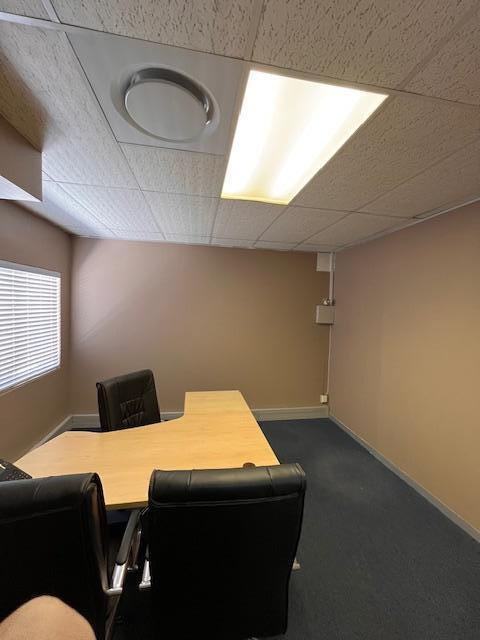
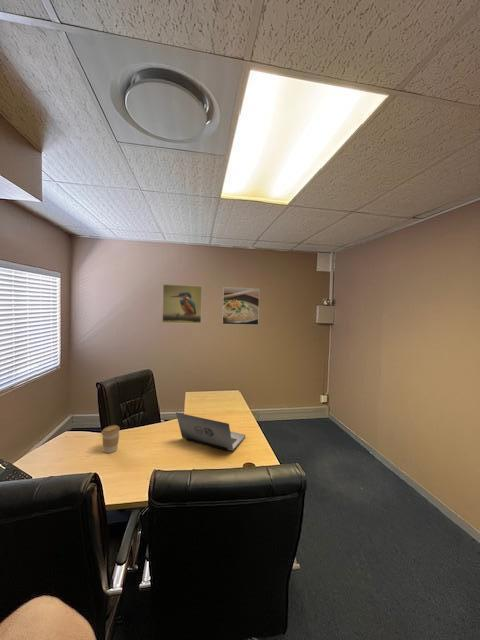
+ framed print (240, 306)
+ coffee cup (110, 438)
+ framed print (182, 304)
+ laptop (211, 425)
